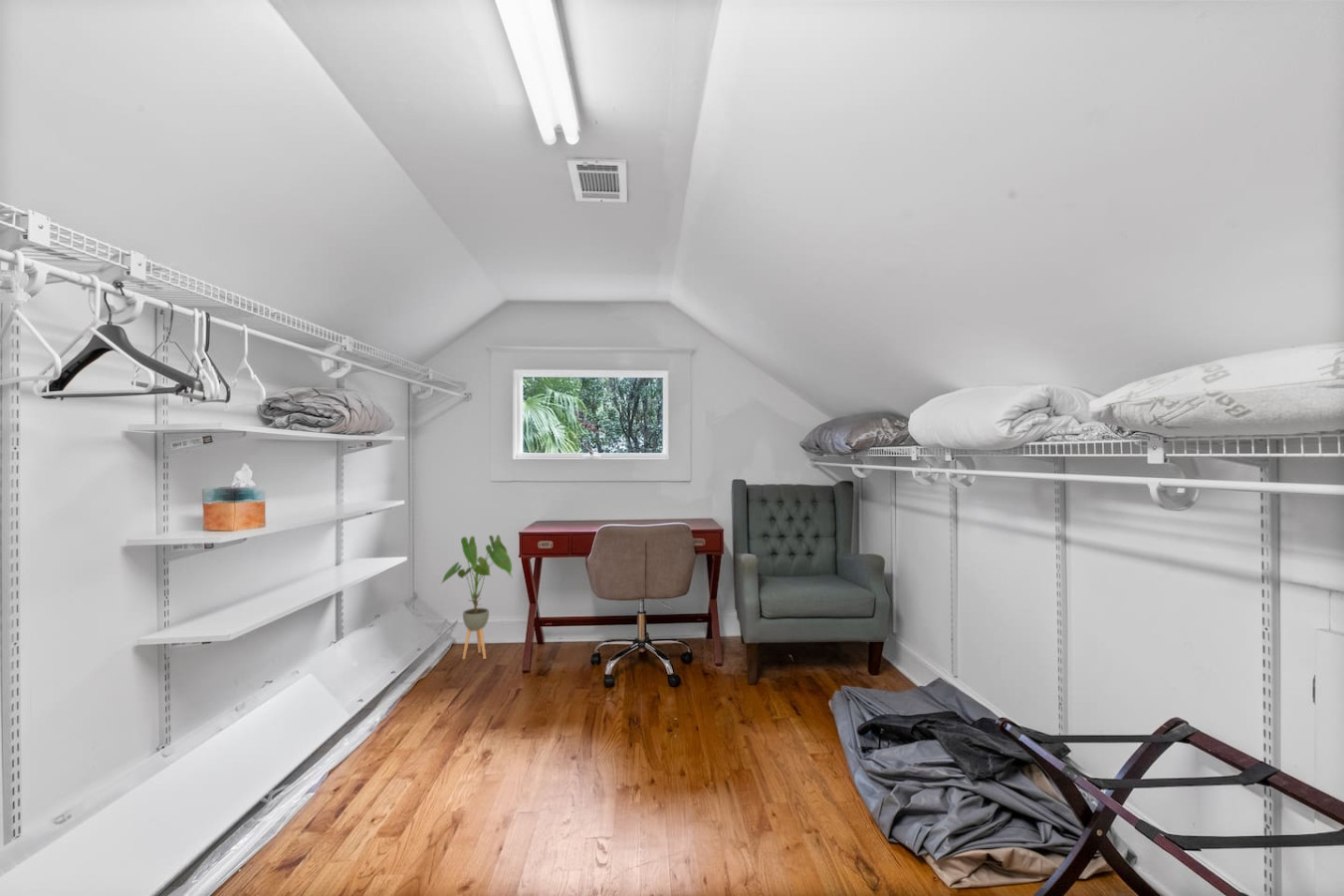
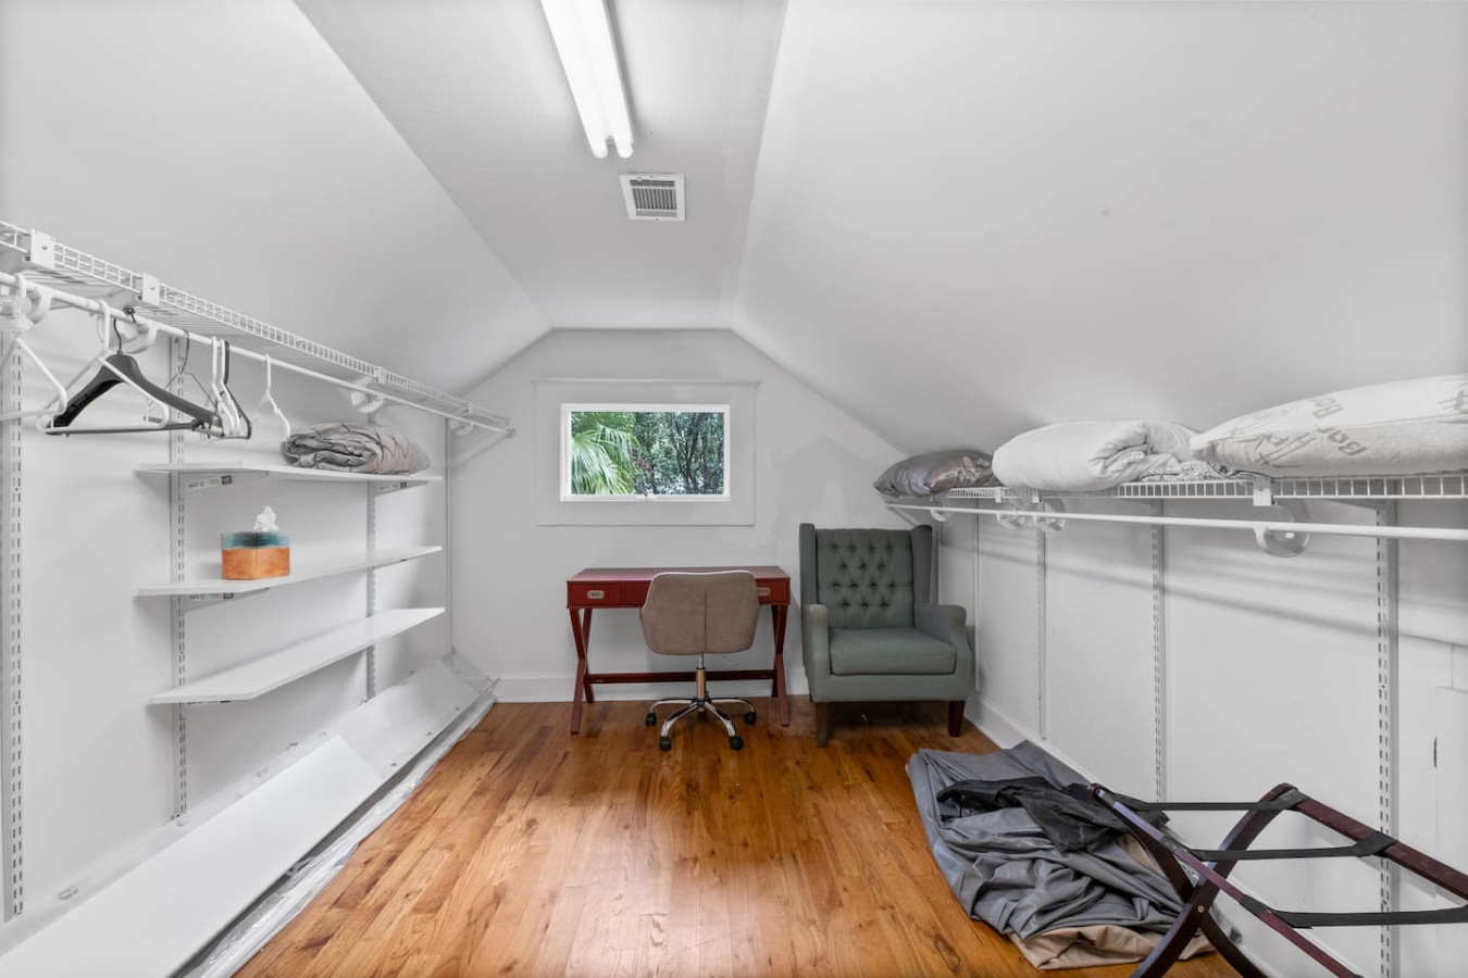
- house plant (481, 594)
